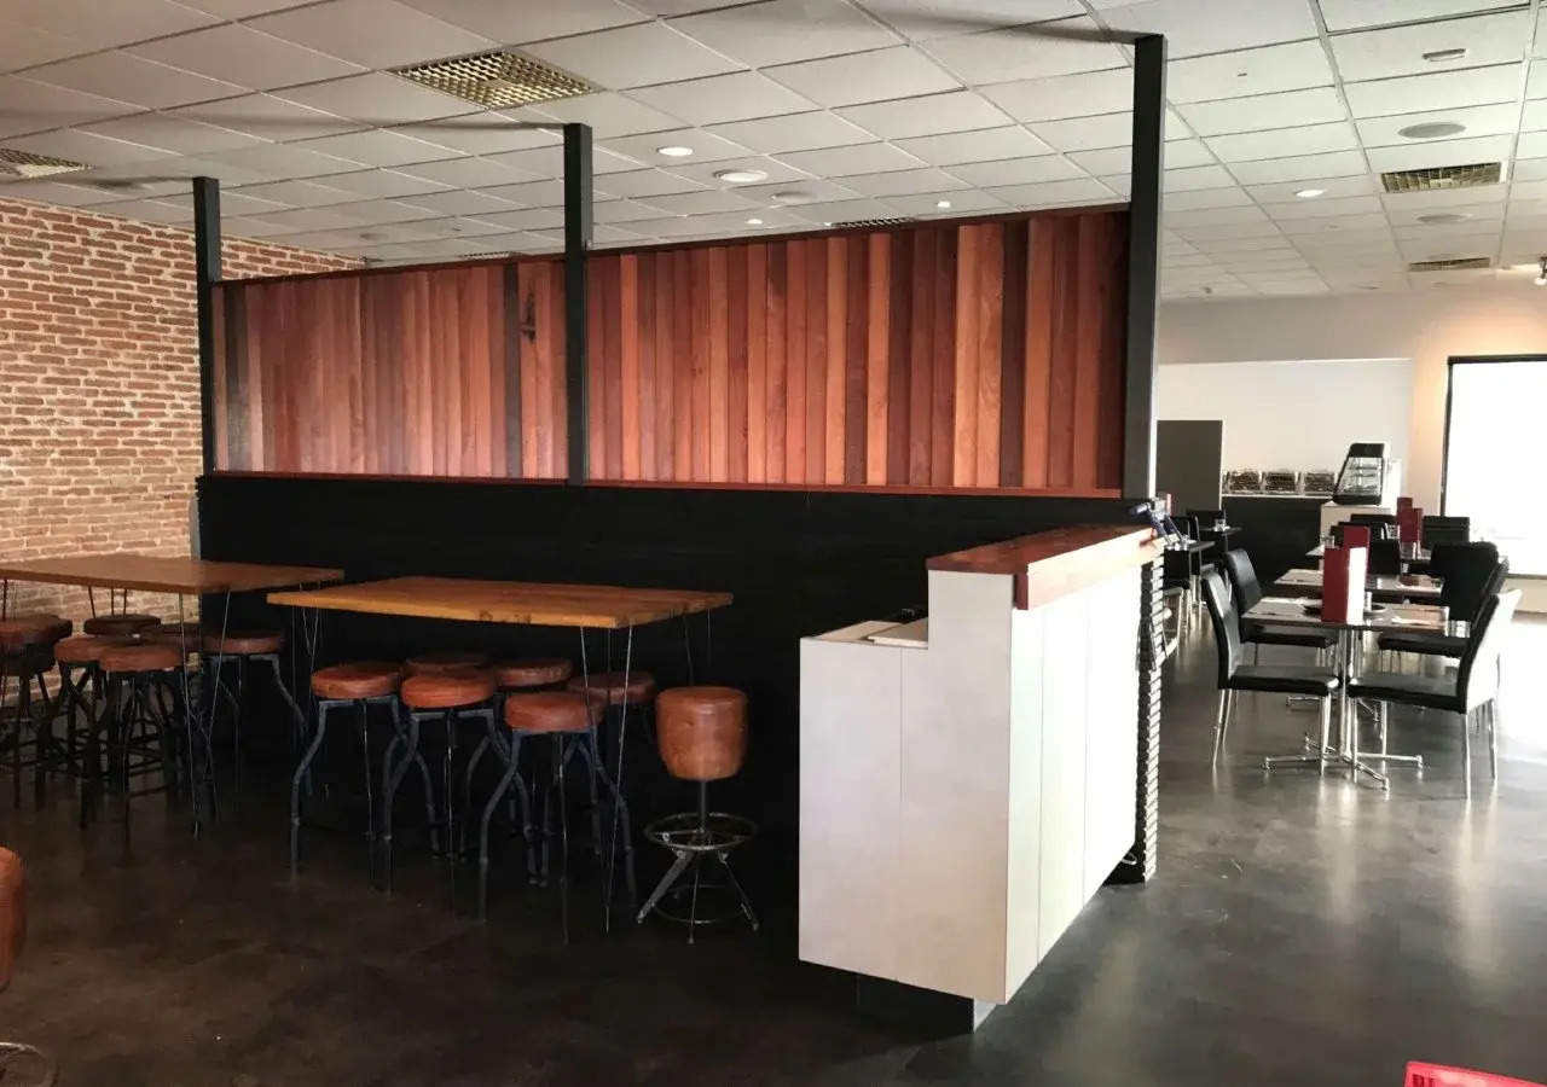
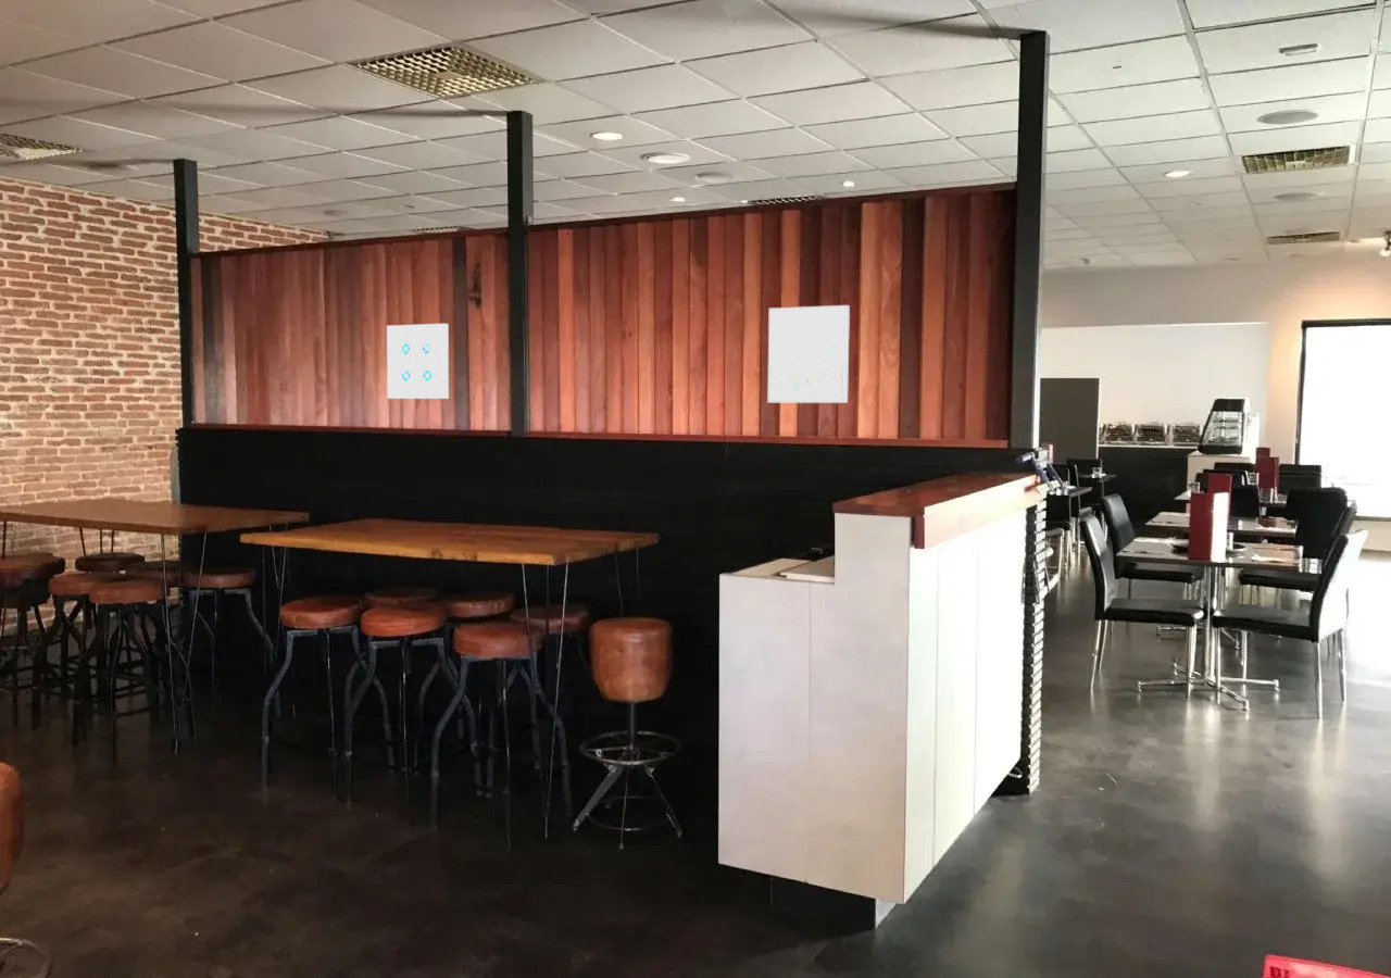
+ wall art (417, 361)
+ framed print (807, 354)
